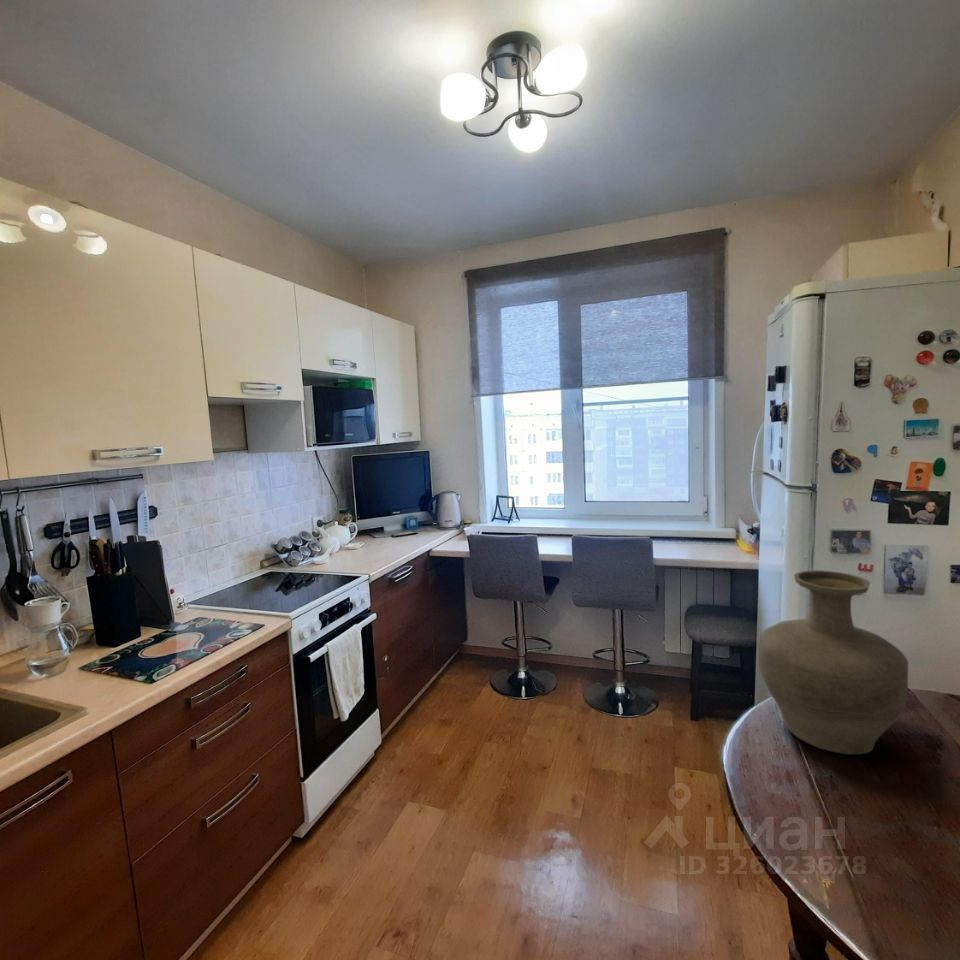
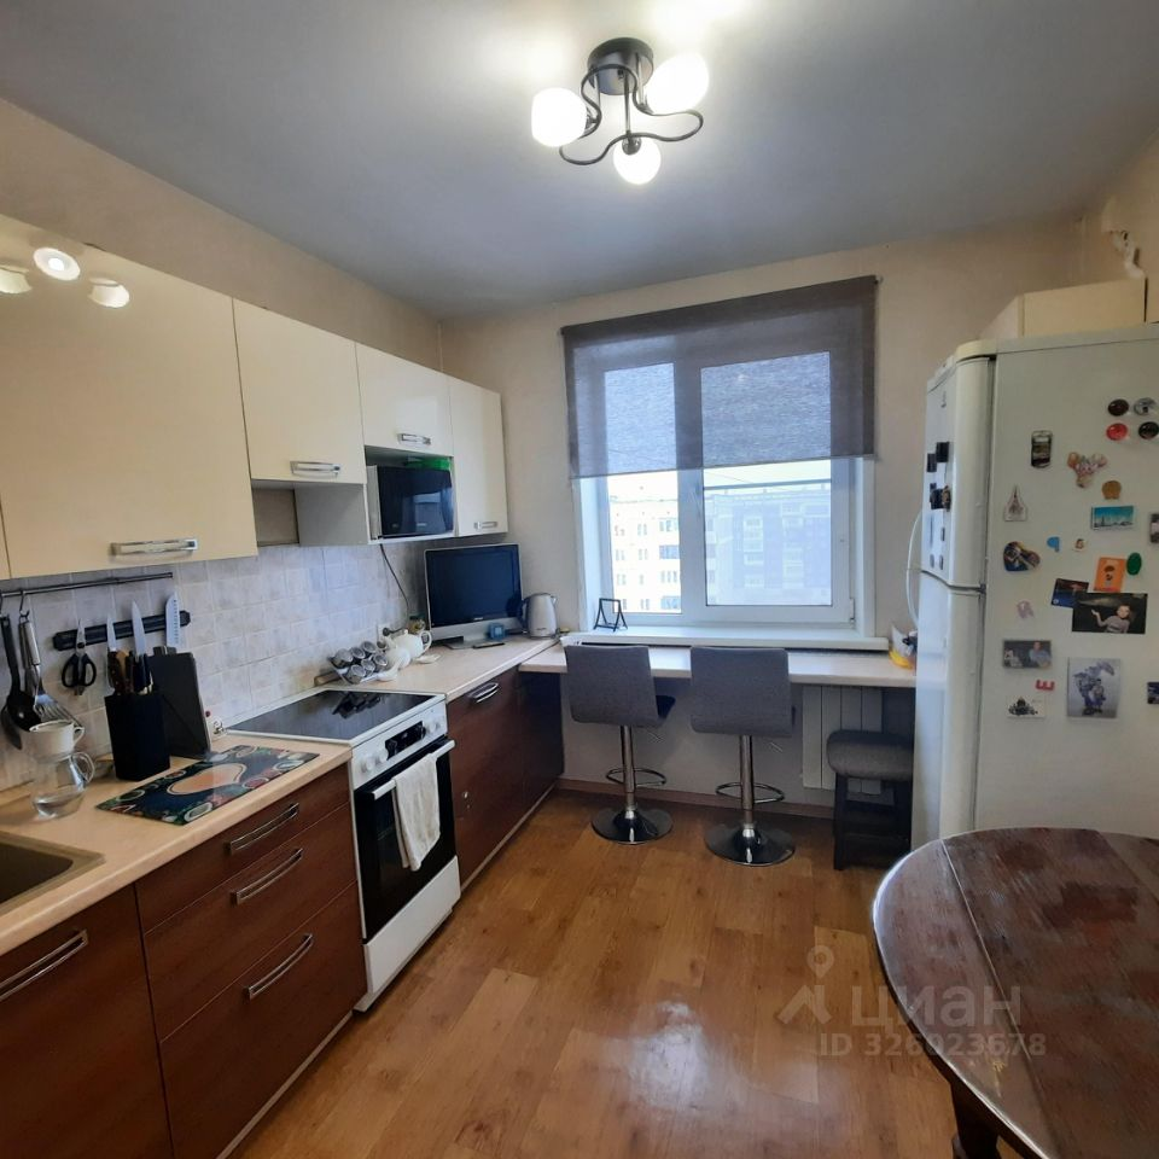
- vase (829, 657)
